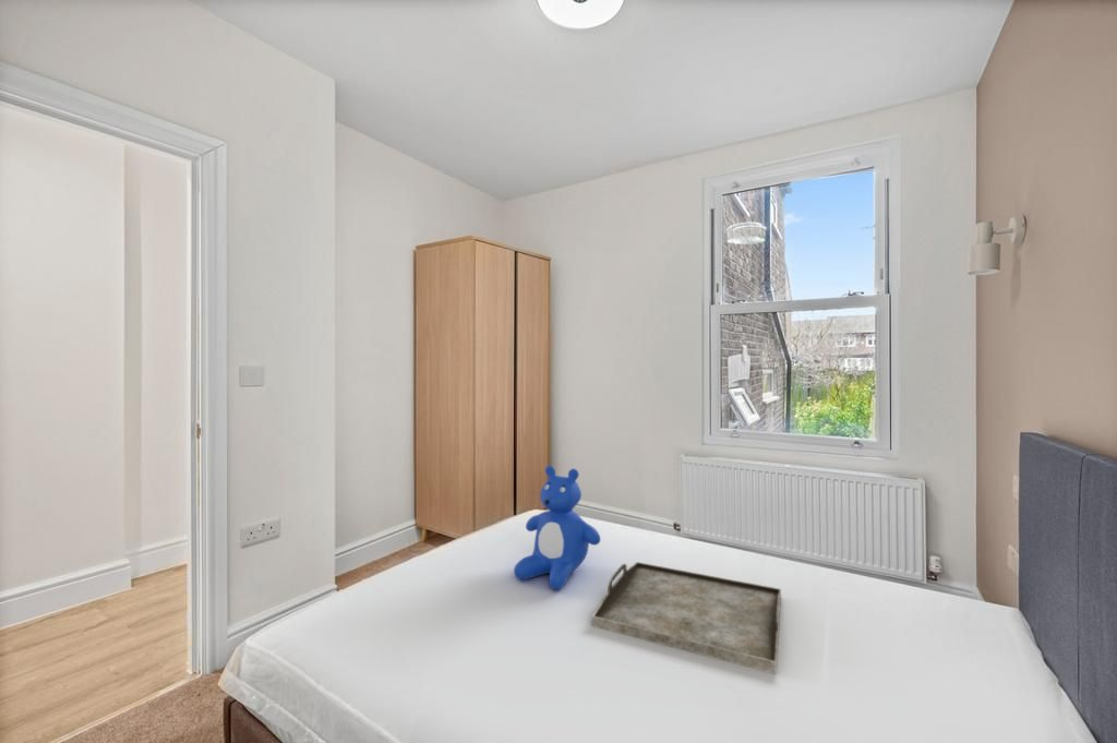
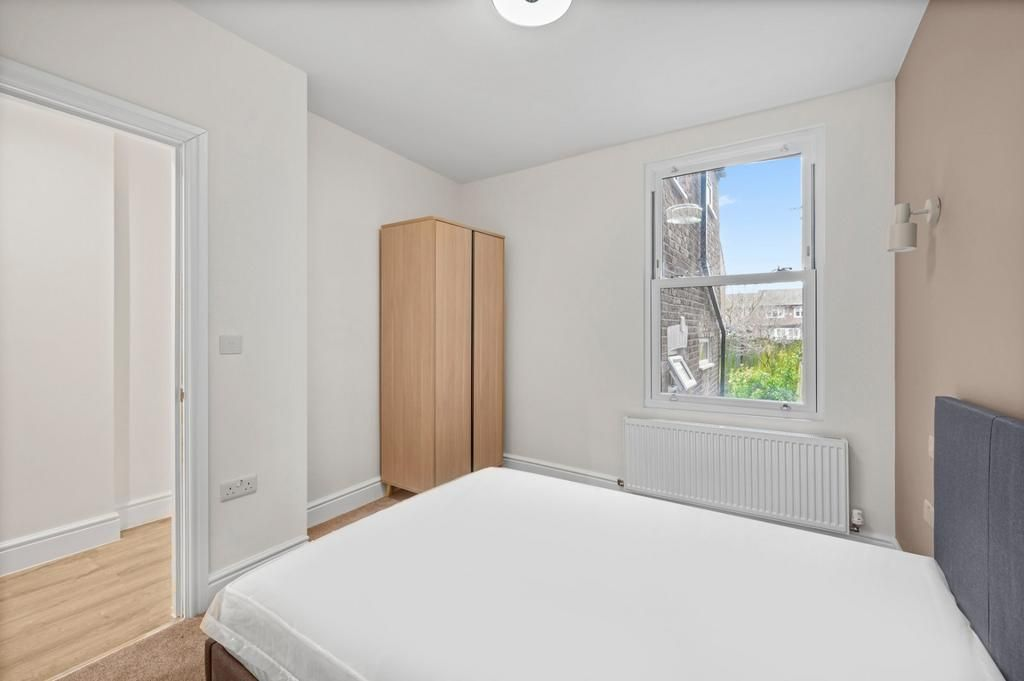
- teddy bear (553, 522)
- serving tray (692, 598)
